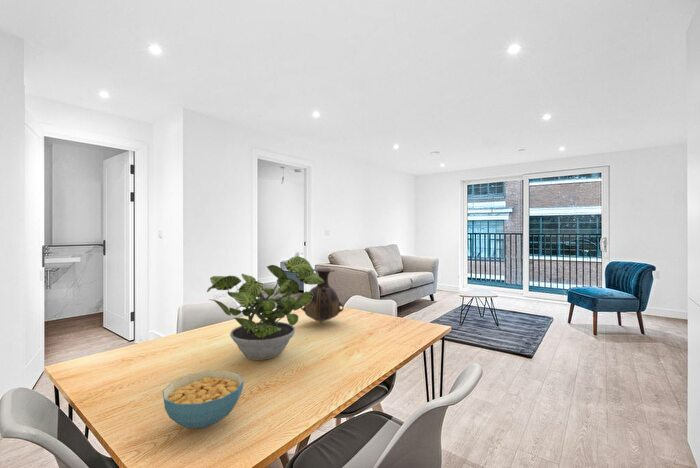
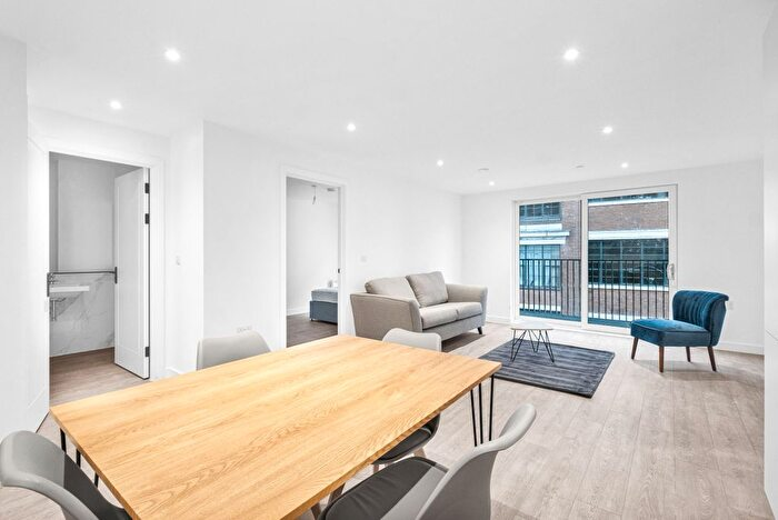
- vase (322, 295)
- potted plant (269, 306)
- cereal bowl (204, 403)
